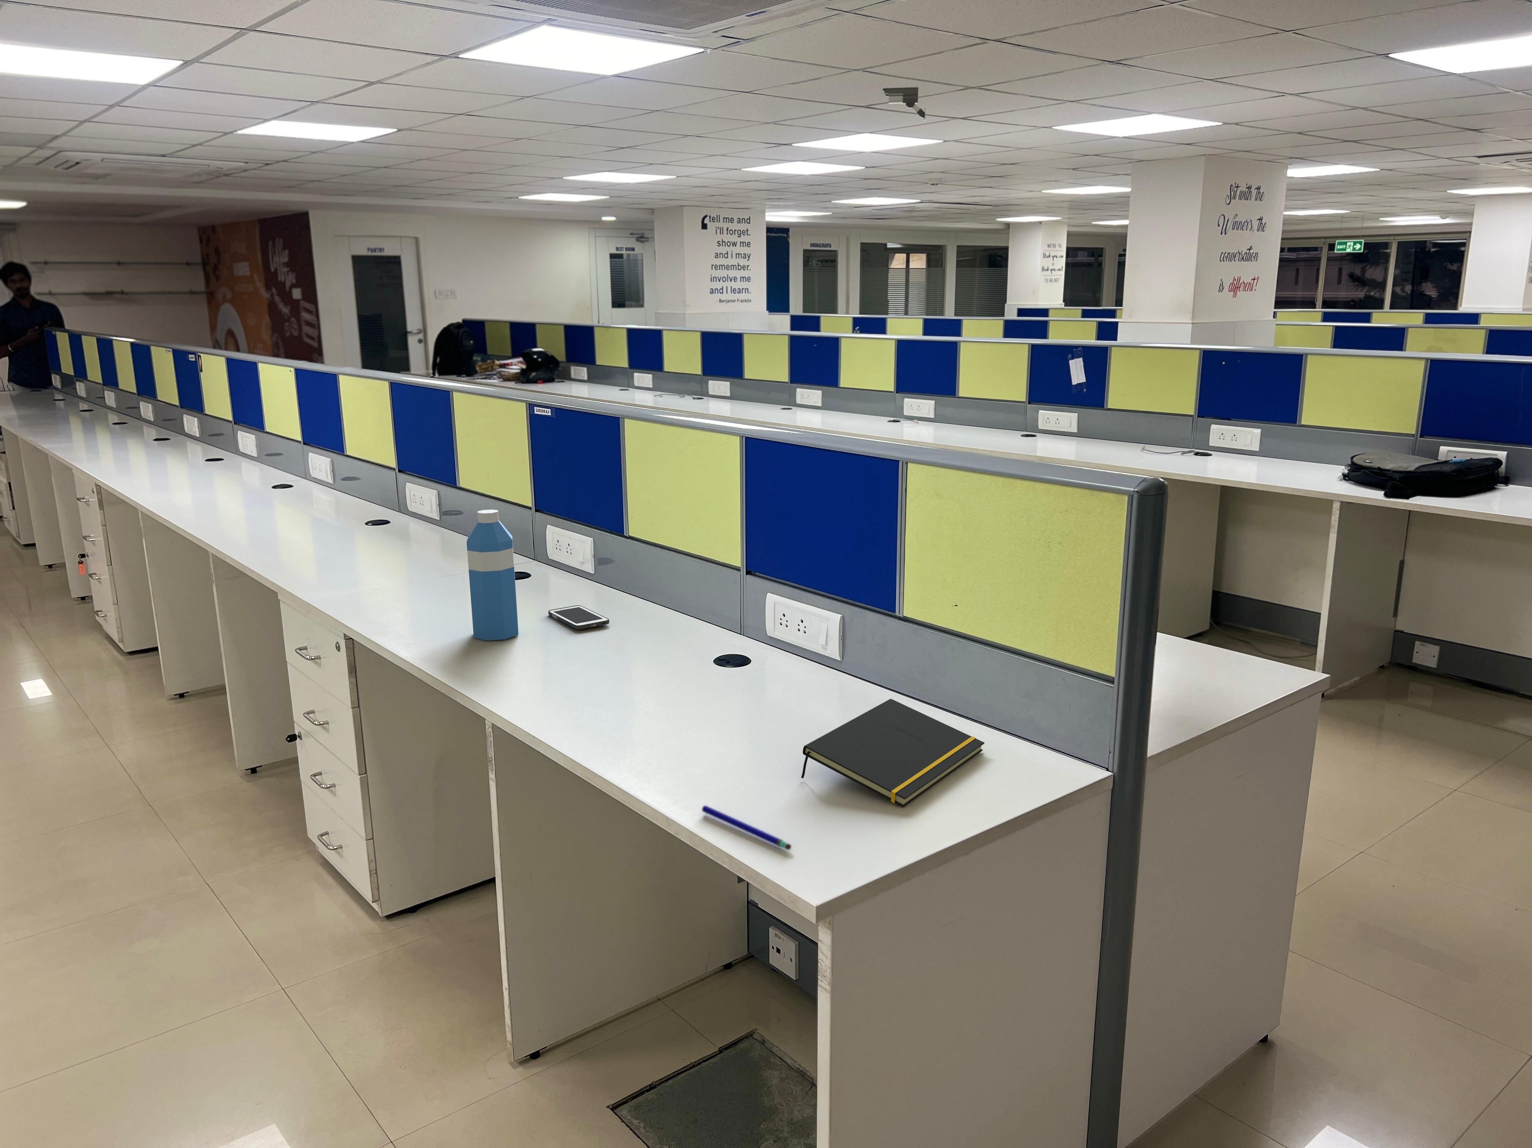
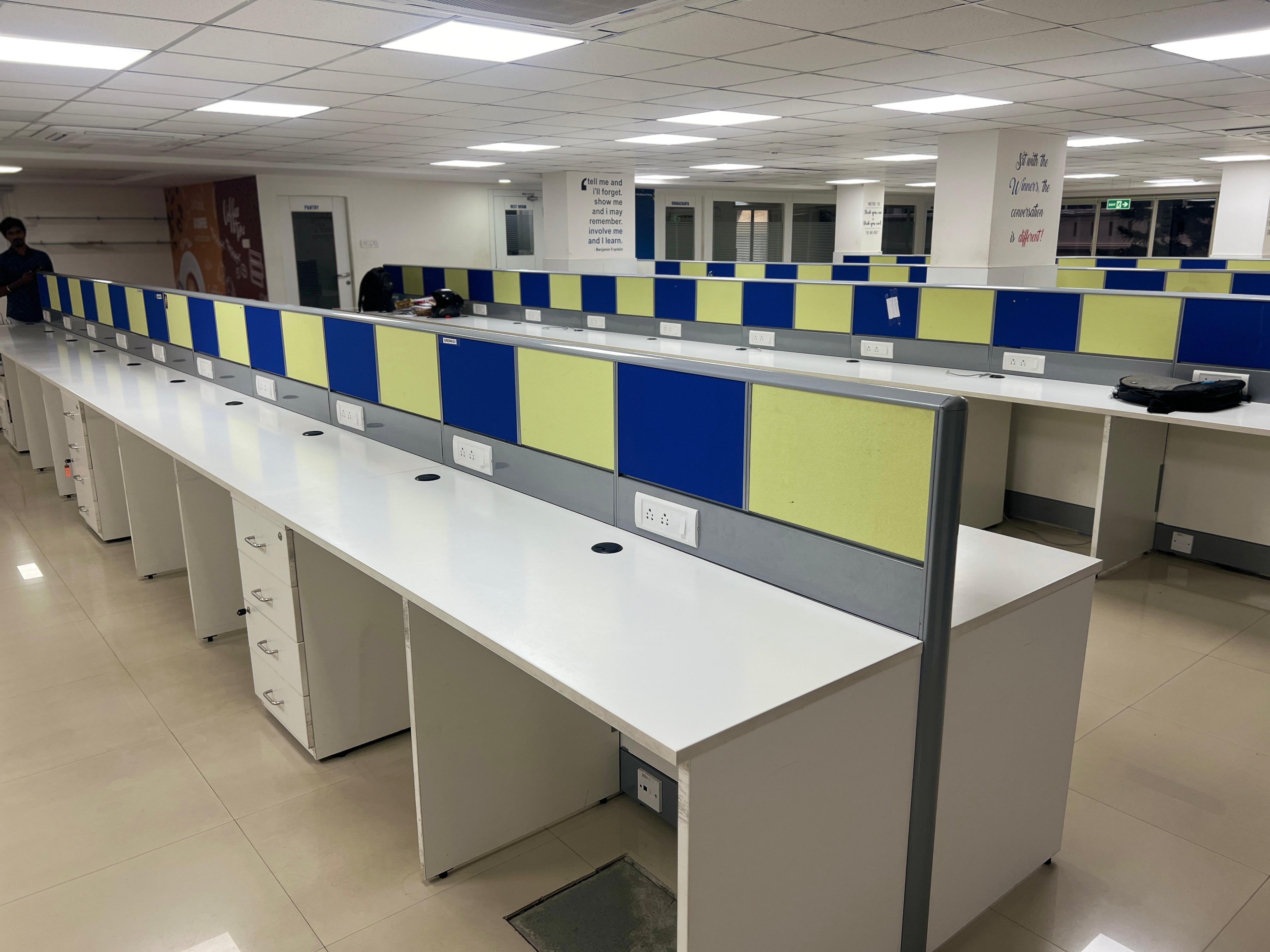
- security camera (904, 104)
- water bottle (492, 573)
- cell phone (578, 617)
- pen (745, 827)
- notepad (896, 748)
